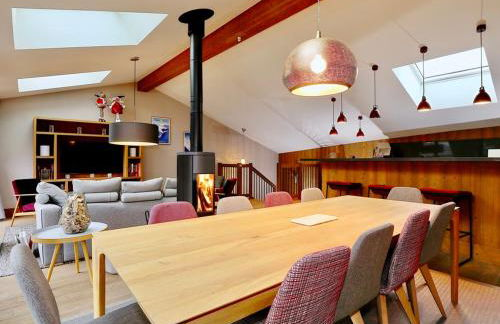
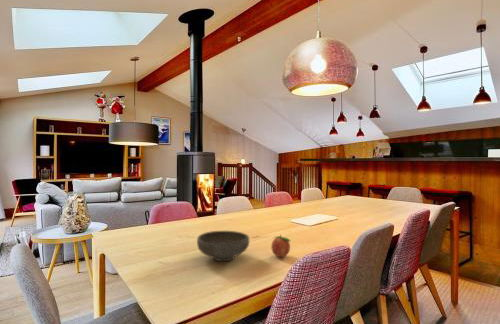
+ fruit (280, 245)
+ bowl (223, 246)
